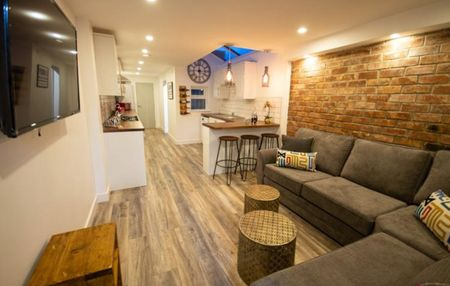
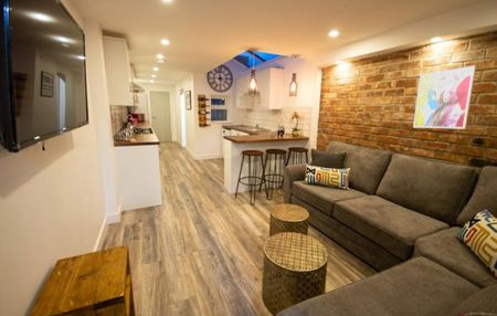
+ wall art (441, 99)
